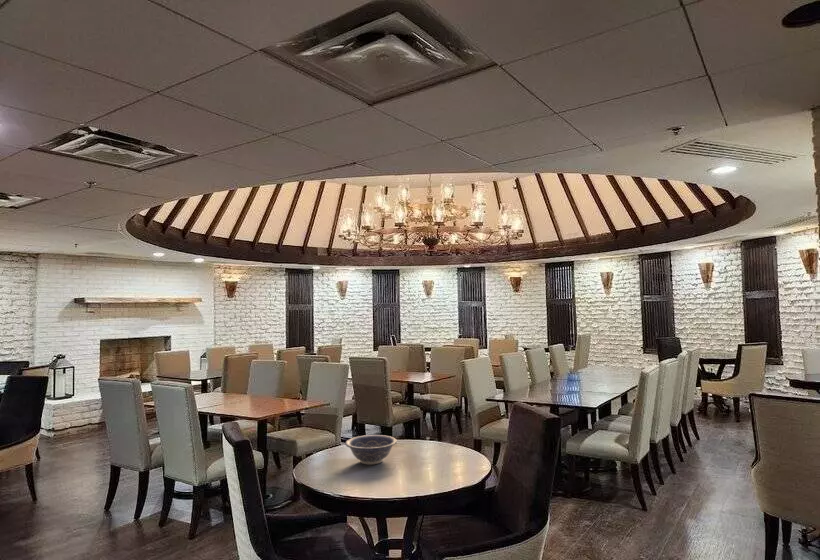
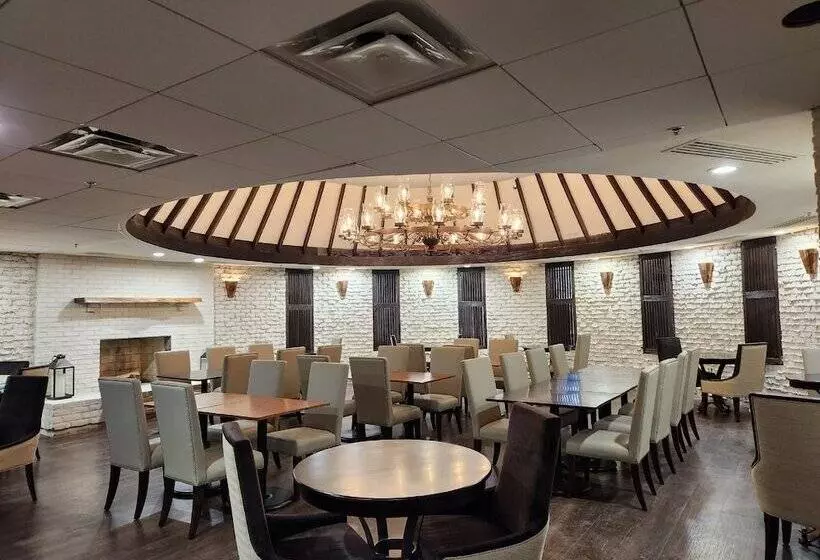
- decorative bowl (371, 451)
